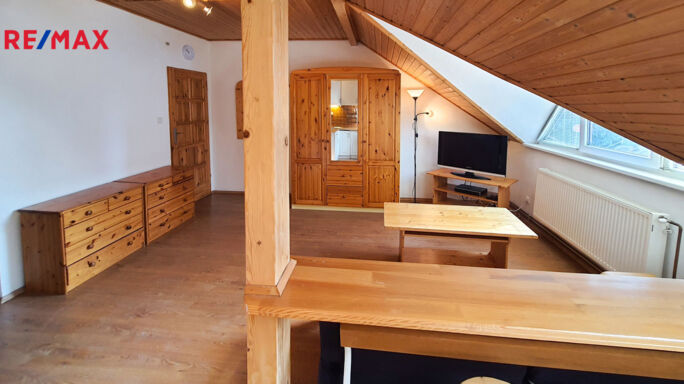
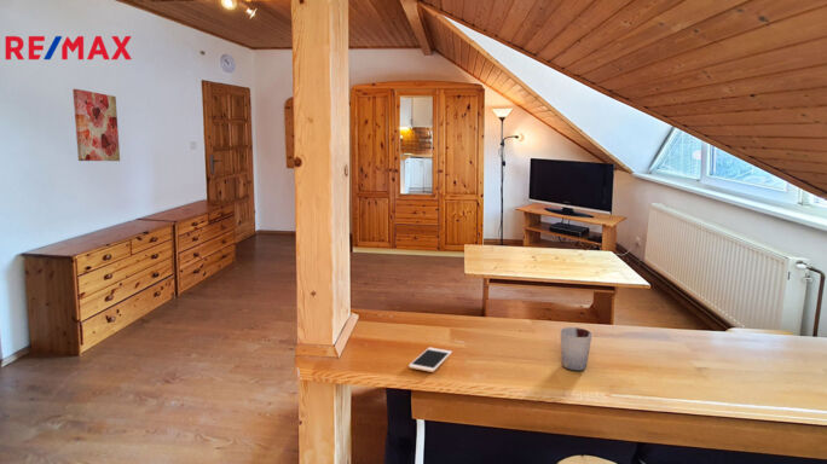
+ cell phone (430, 359)
+ wall art (97, 127)
+ cup (574, 347)
